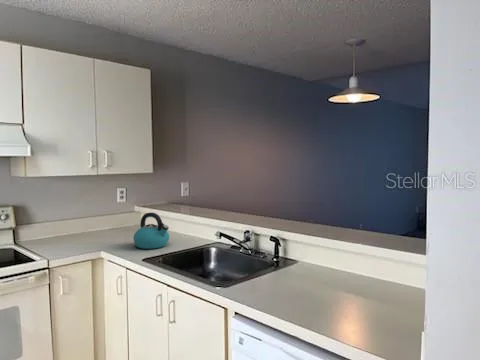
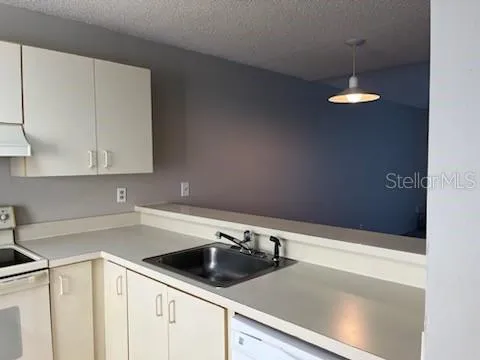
- kettle (153, 229)
